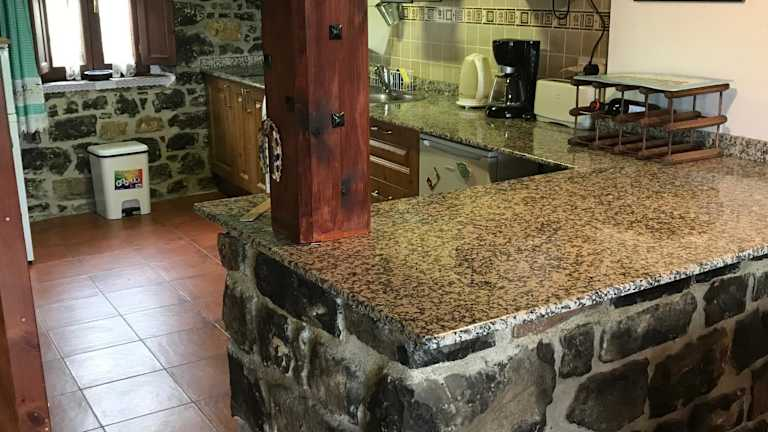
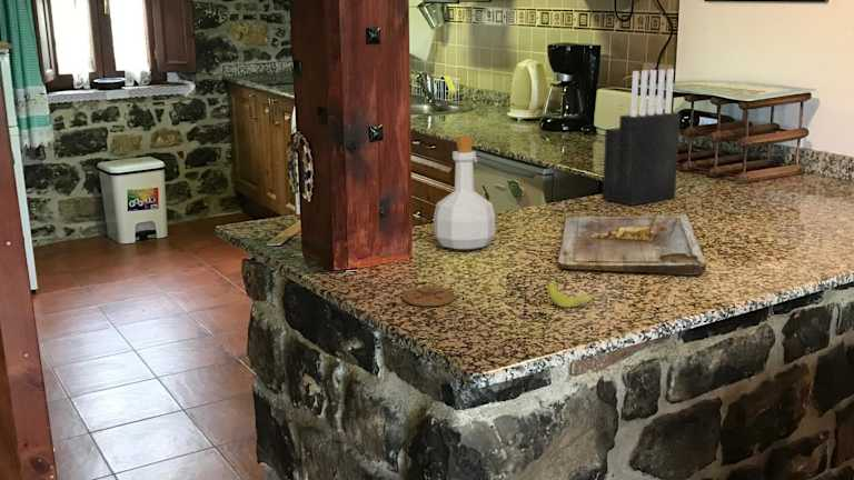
+ bottle (464, 192)
+ banana (574, 297)
+ coaster (428, 296)
+ cutting board (628, 231)
+ knife block (638, 134)
